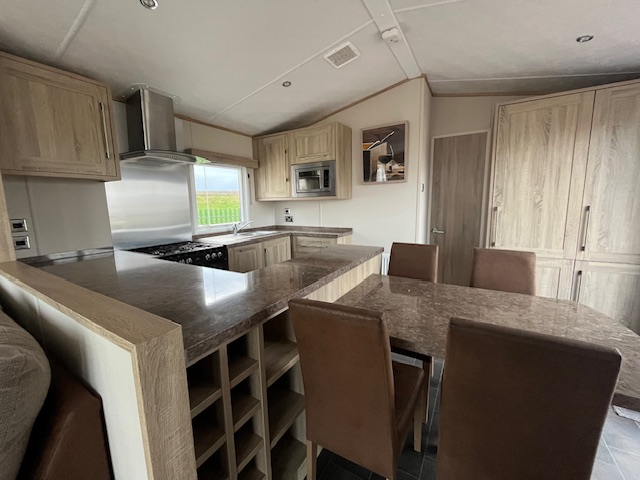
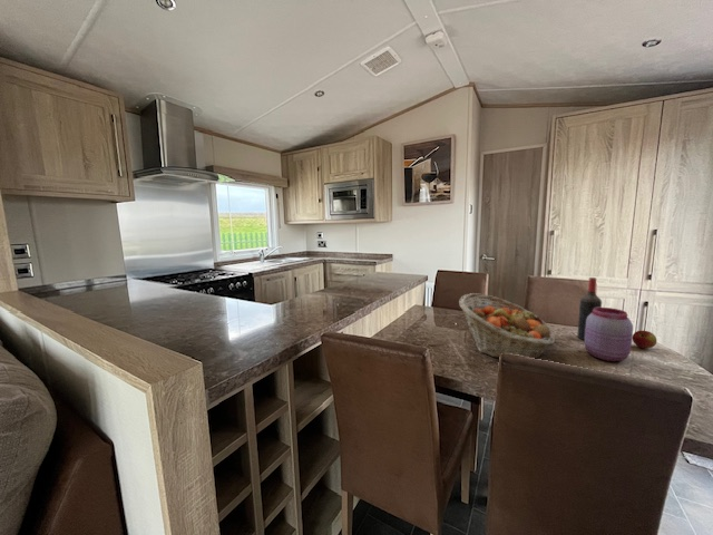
+ wine bottle (589, 309)
+ jar (607, 333)
+ fruit basket (504, 323)
+ apple (644, 339)
